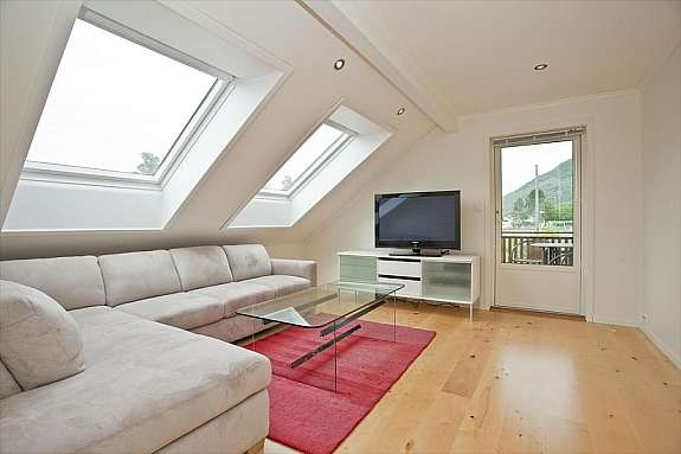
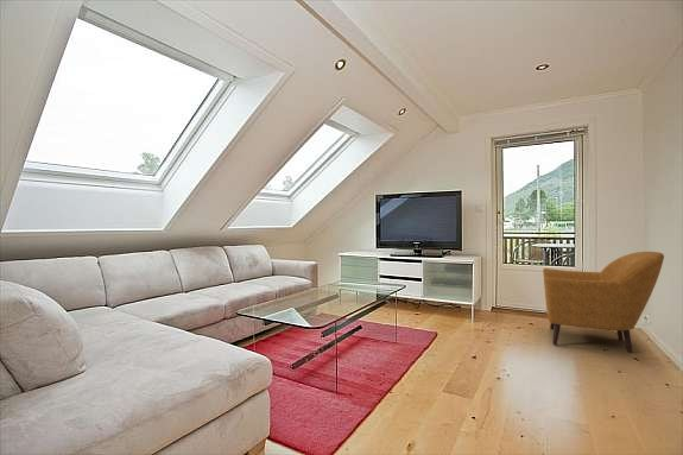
+ armchair (597, 296)
